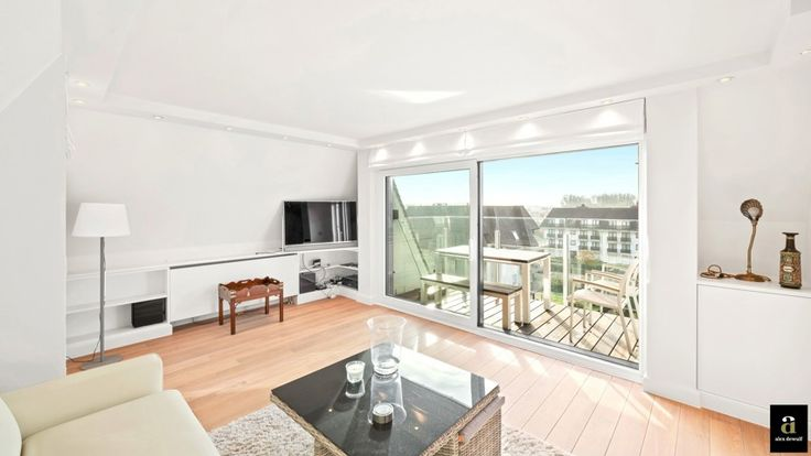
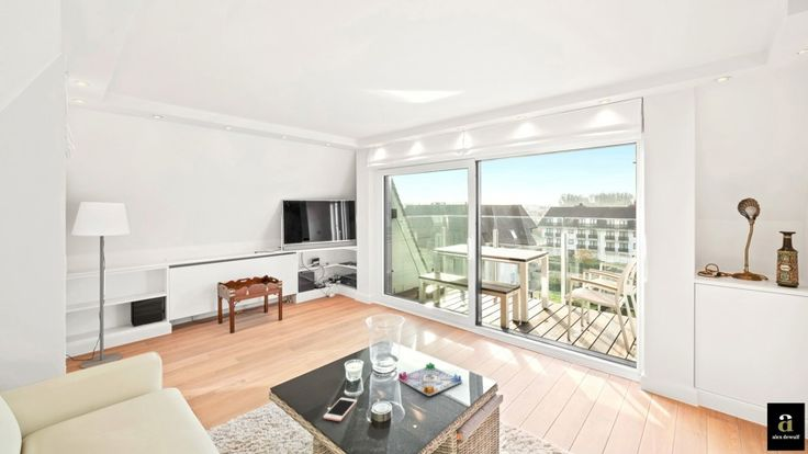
+ board game (429, 377)
+ cell phone (340, 408)
